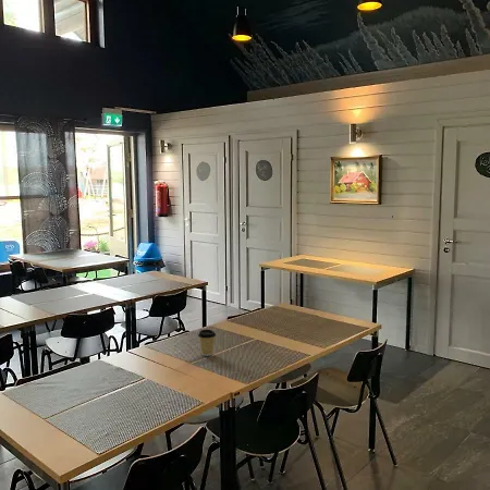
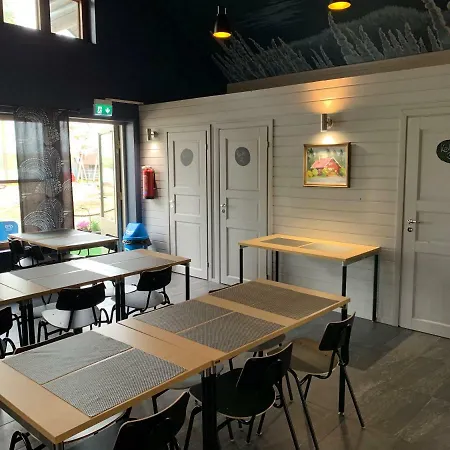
- coffee cup (207, 342)
